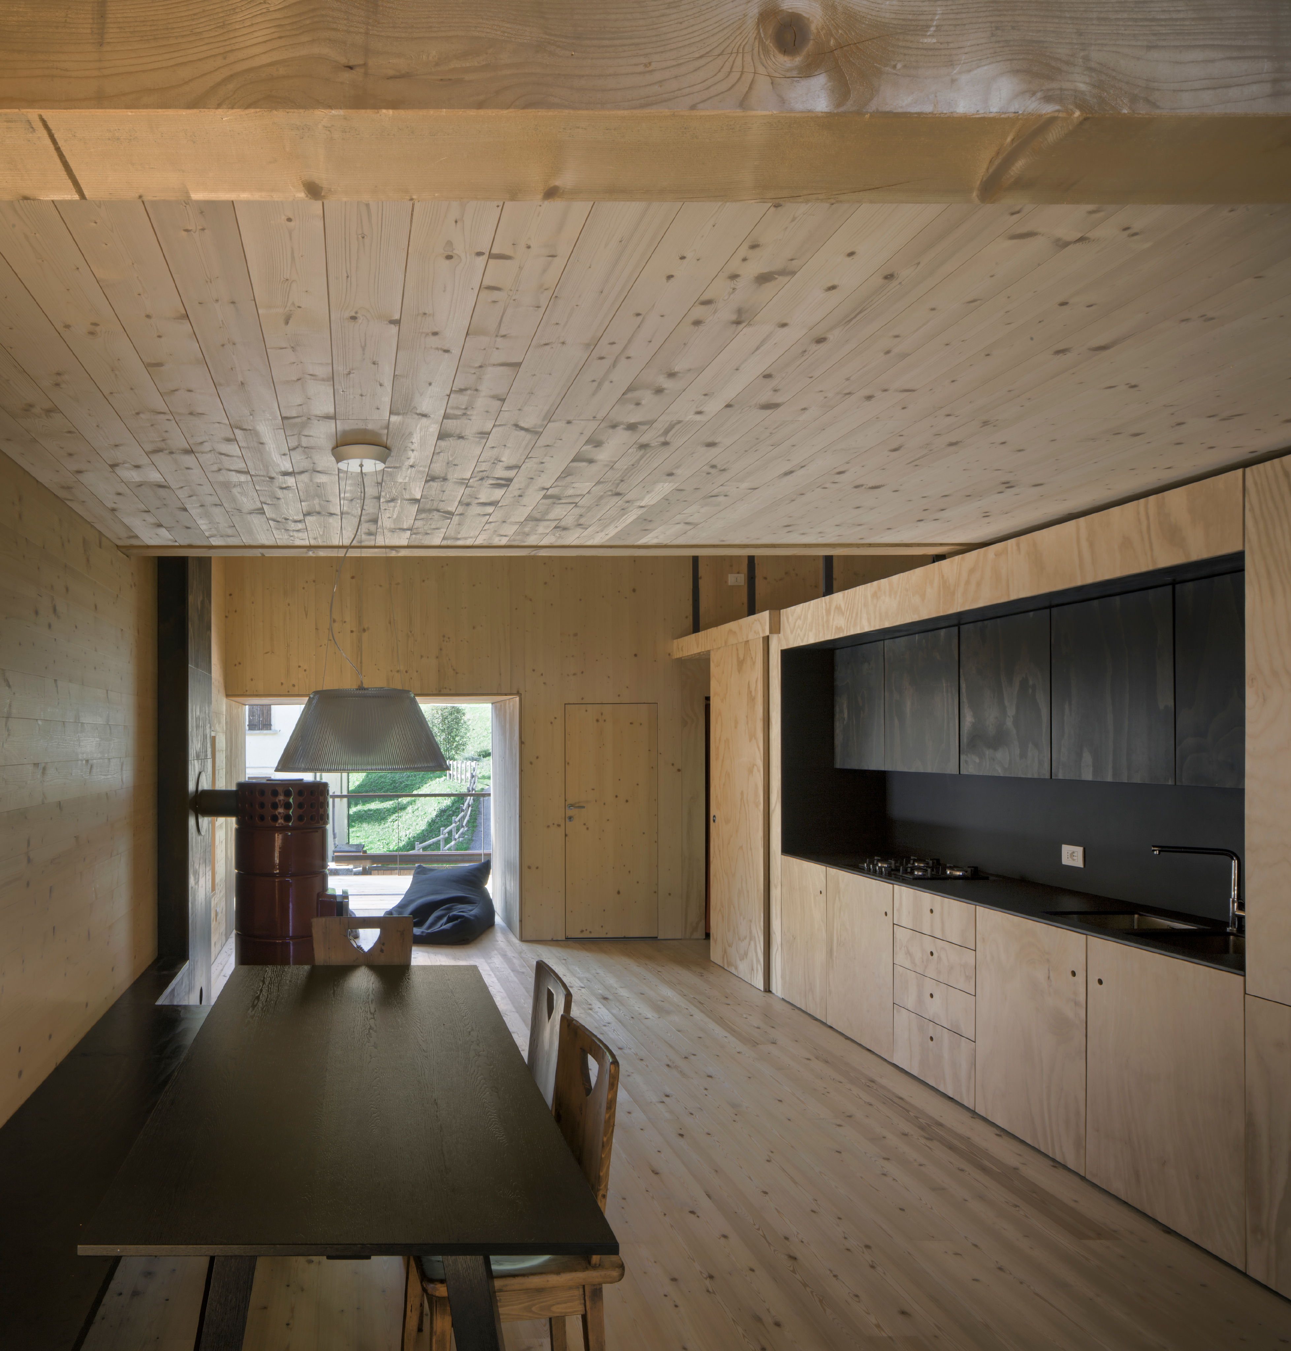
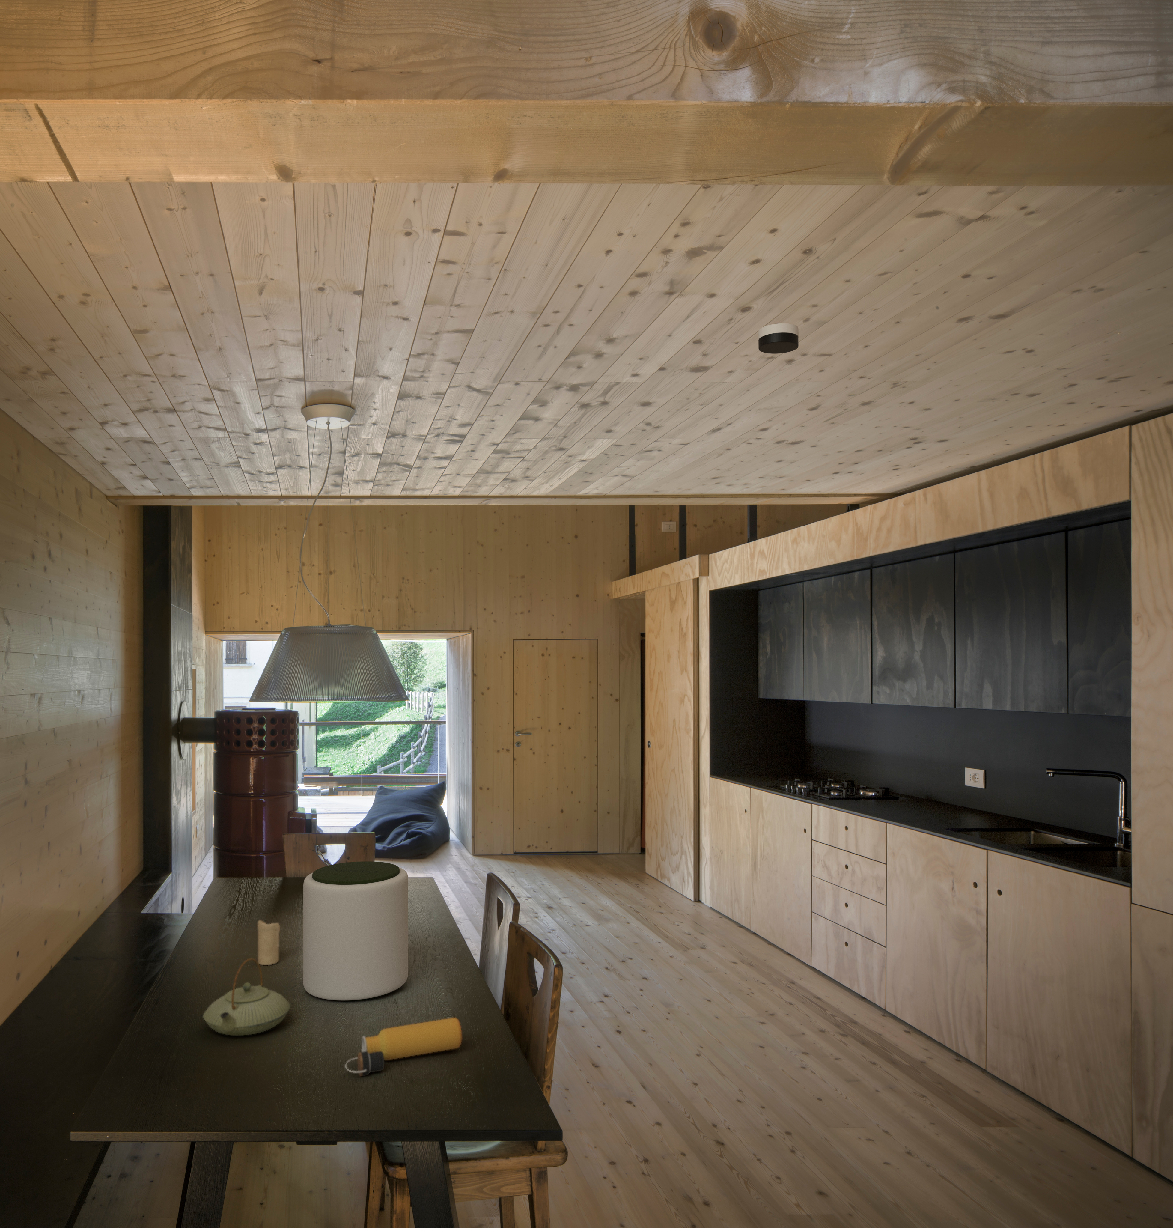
+ smoke detector (778, 339)
+ candle (269, 941)
+ teapot (244, 994)
+ plant pot (356, 929)
+ water bottle (403, 1046)
